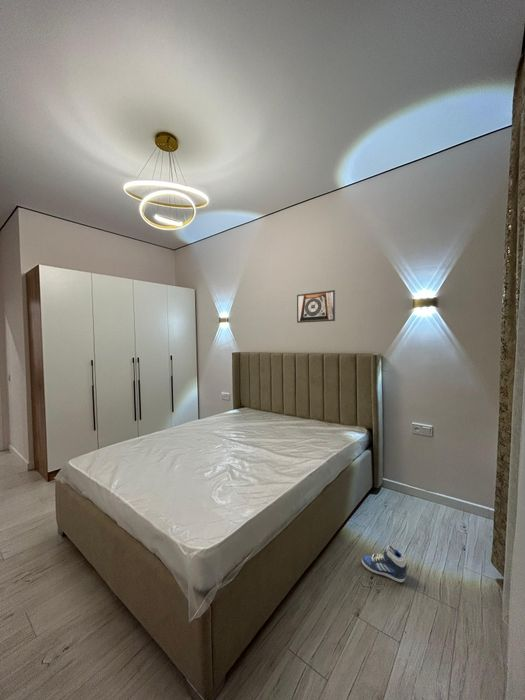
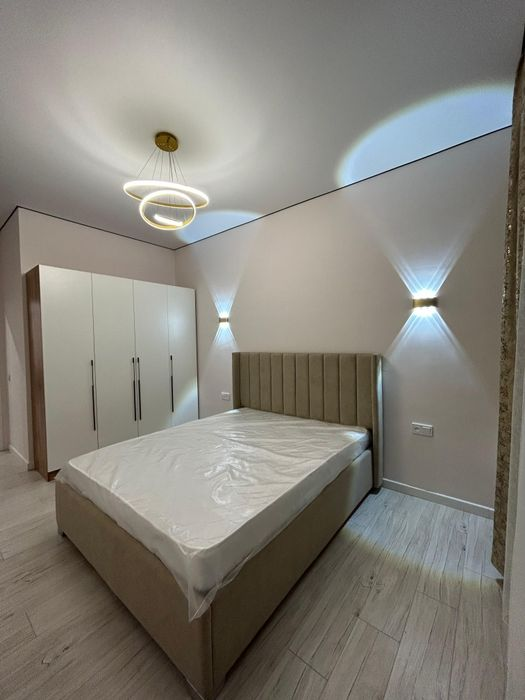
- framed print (315, 307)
- sneaker (383, 556)
